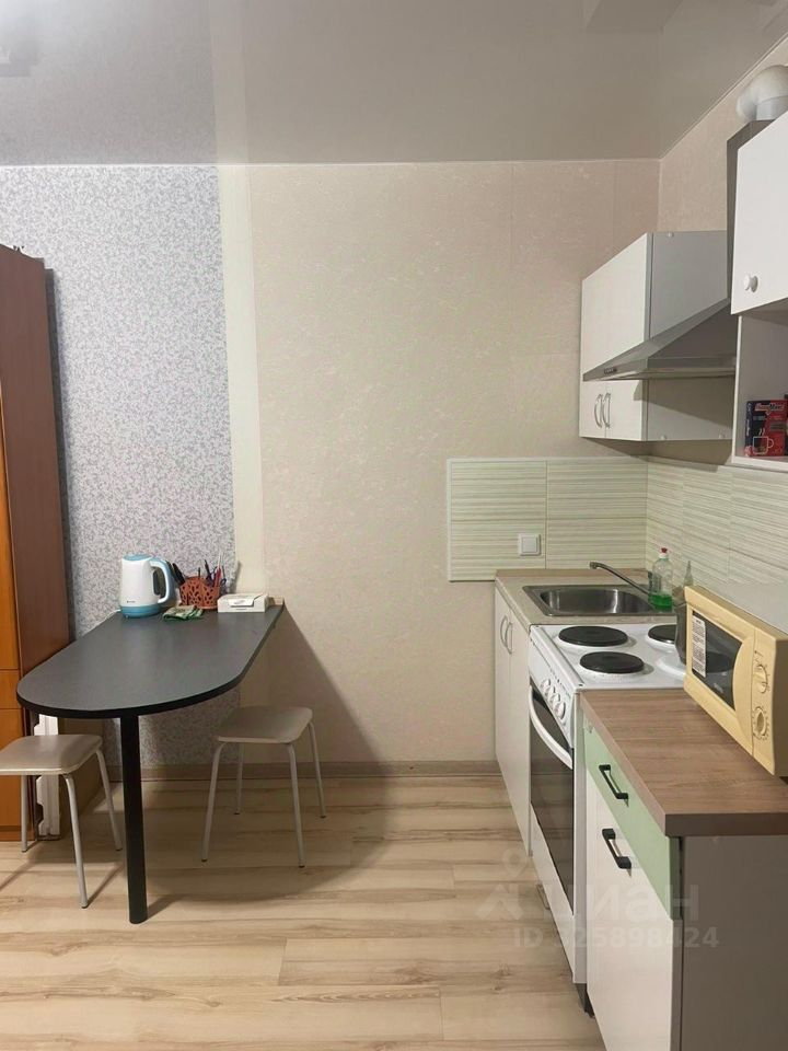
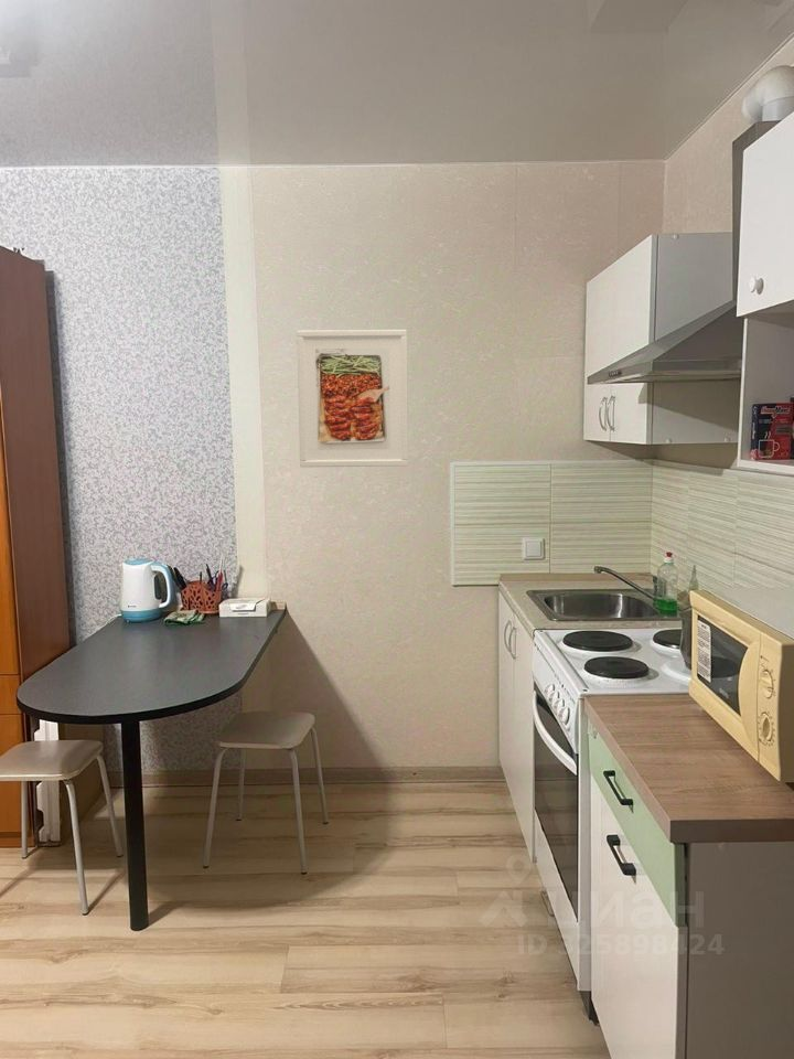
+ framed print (353, 398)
